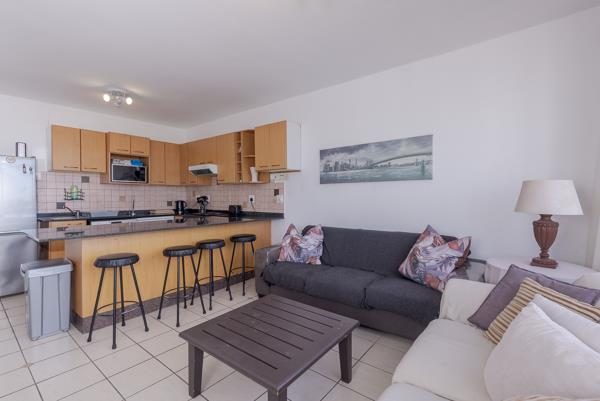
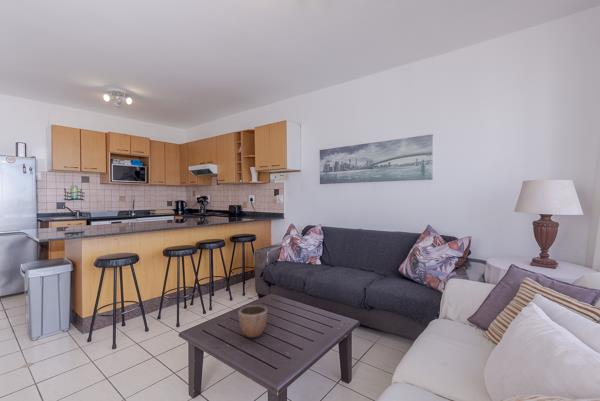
+ decorative bowl (253, 322)
